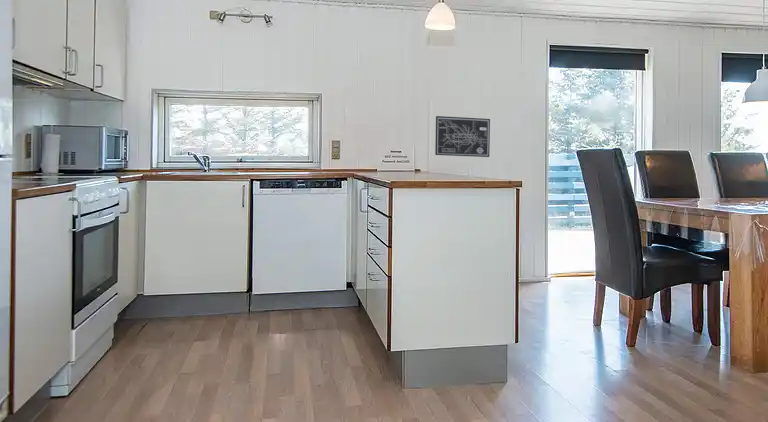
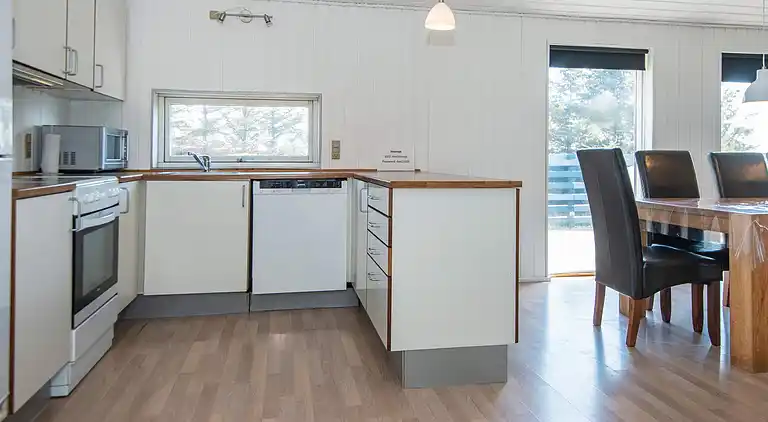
- wall art (462, 136)
